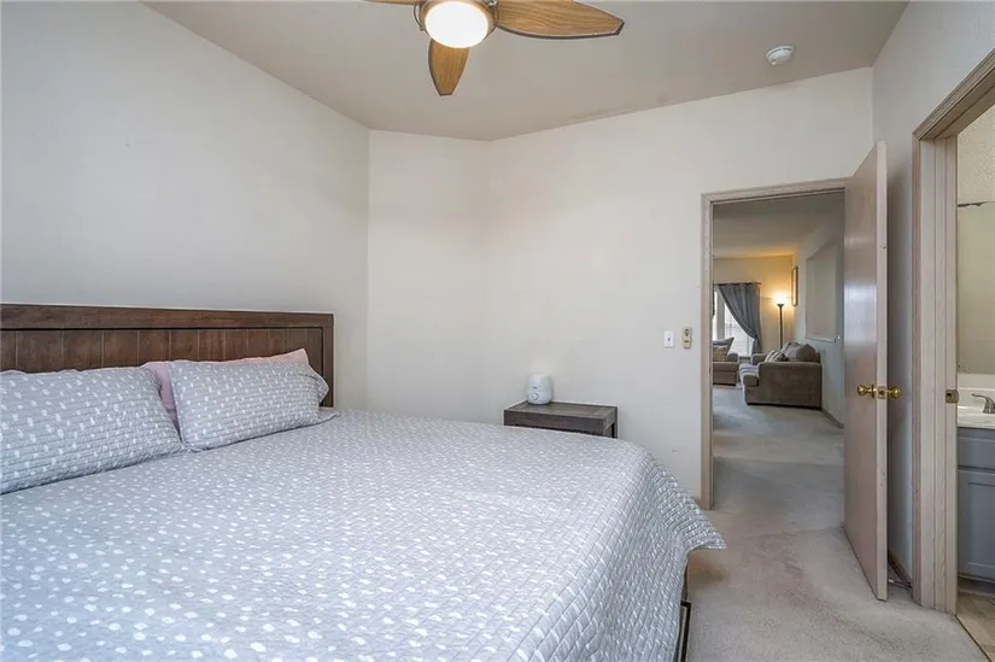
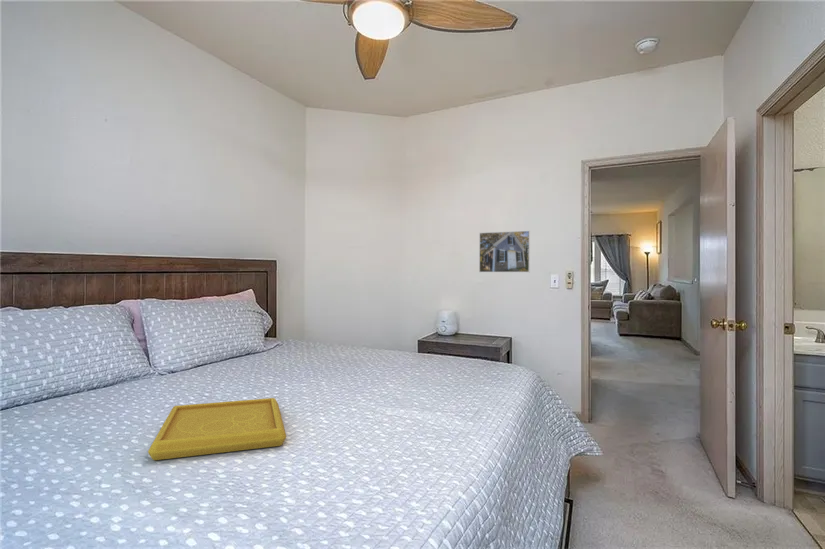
+ serving tray (223, 424)
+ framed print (504, 252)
